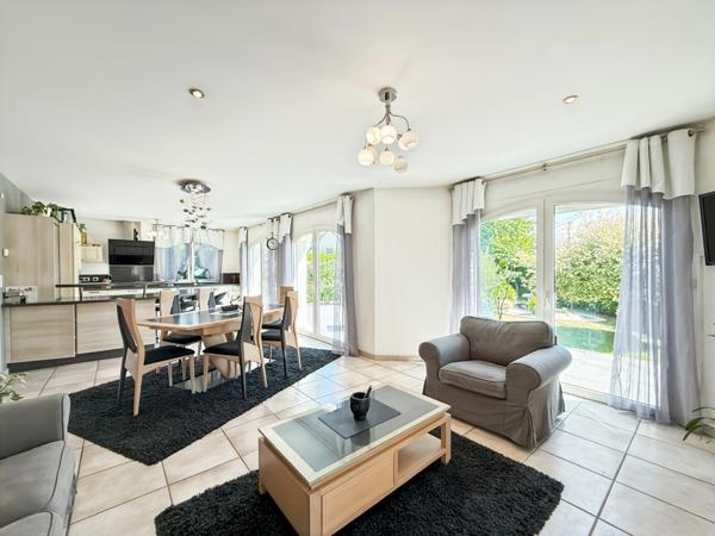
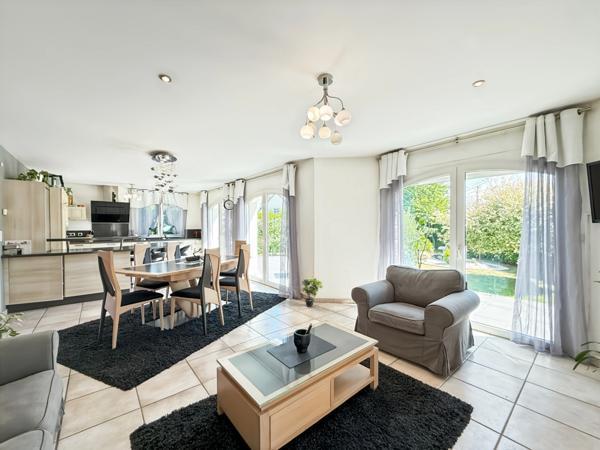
+ potted plant (311, 291)
